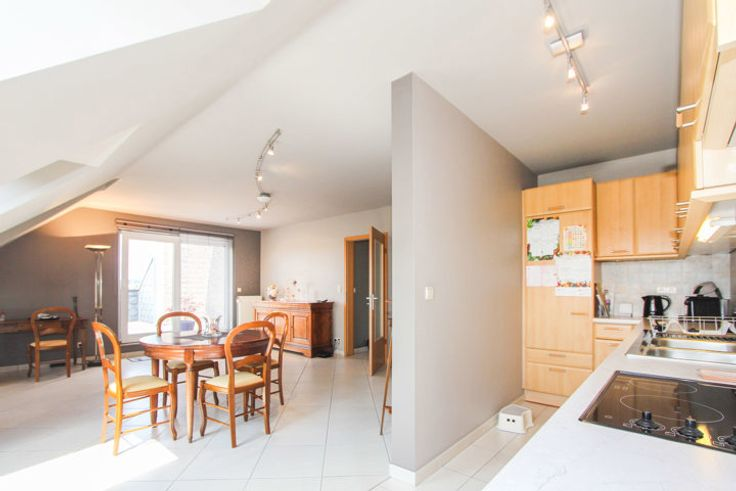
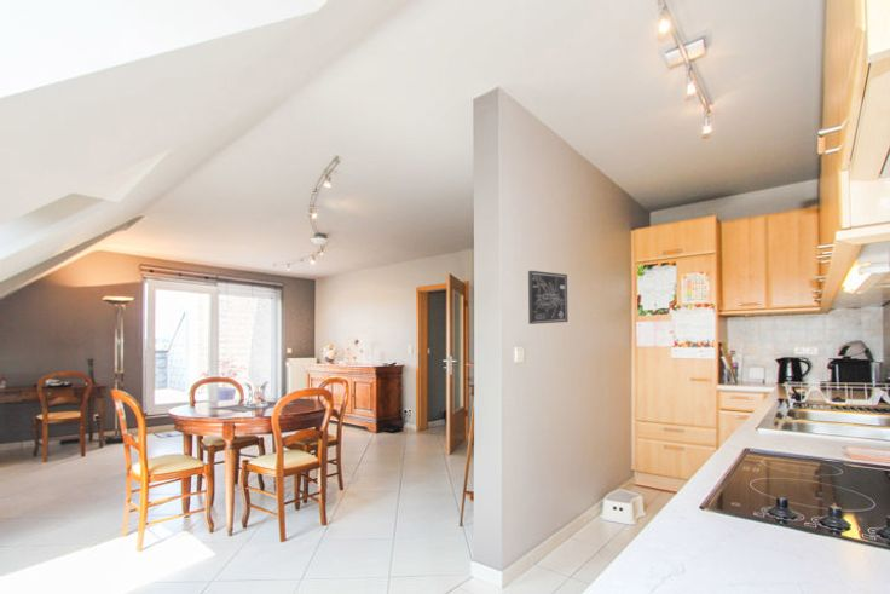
+ wall art (549, 298)
